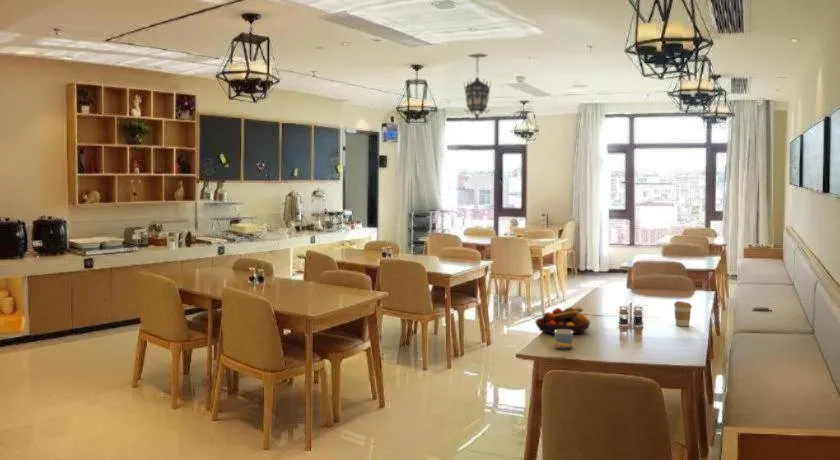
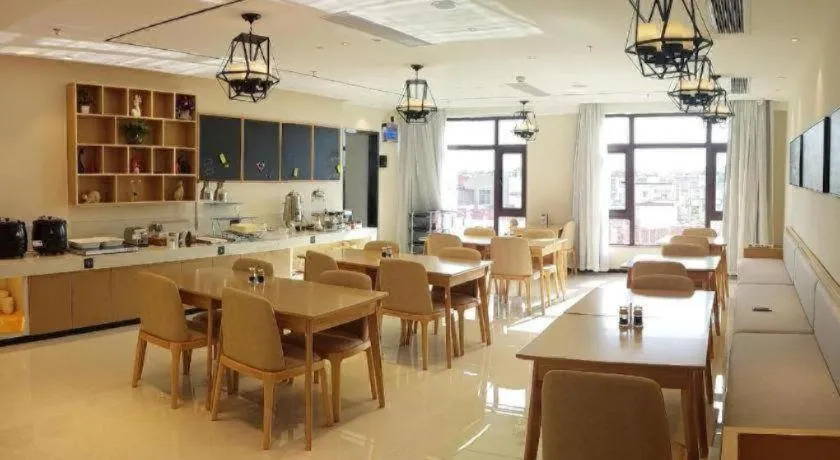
- mug (564, 339)
- coffee cup (682, 313)
- hanging lantern (477, 87)
- fruit bowl (562, 318)
